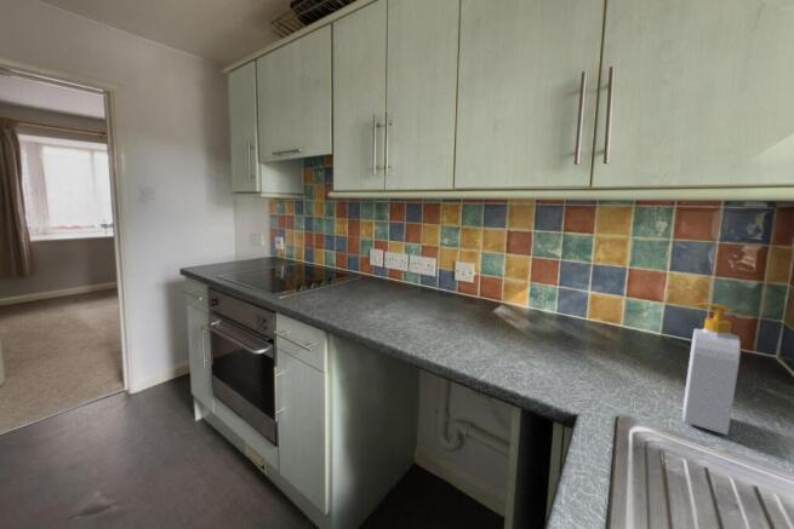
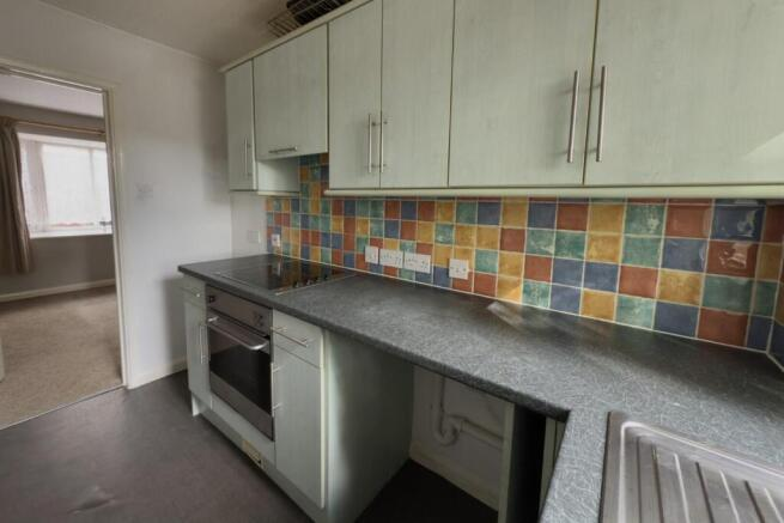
- soap bottle (709, 362)
